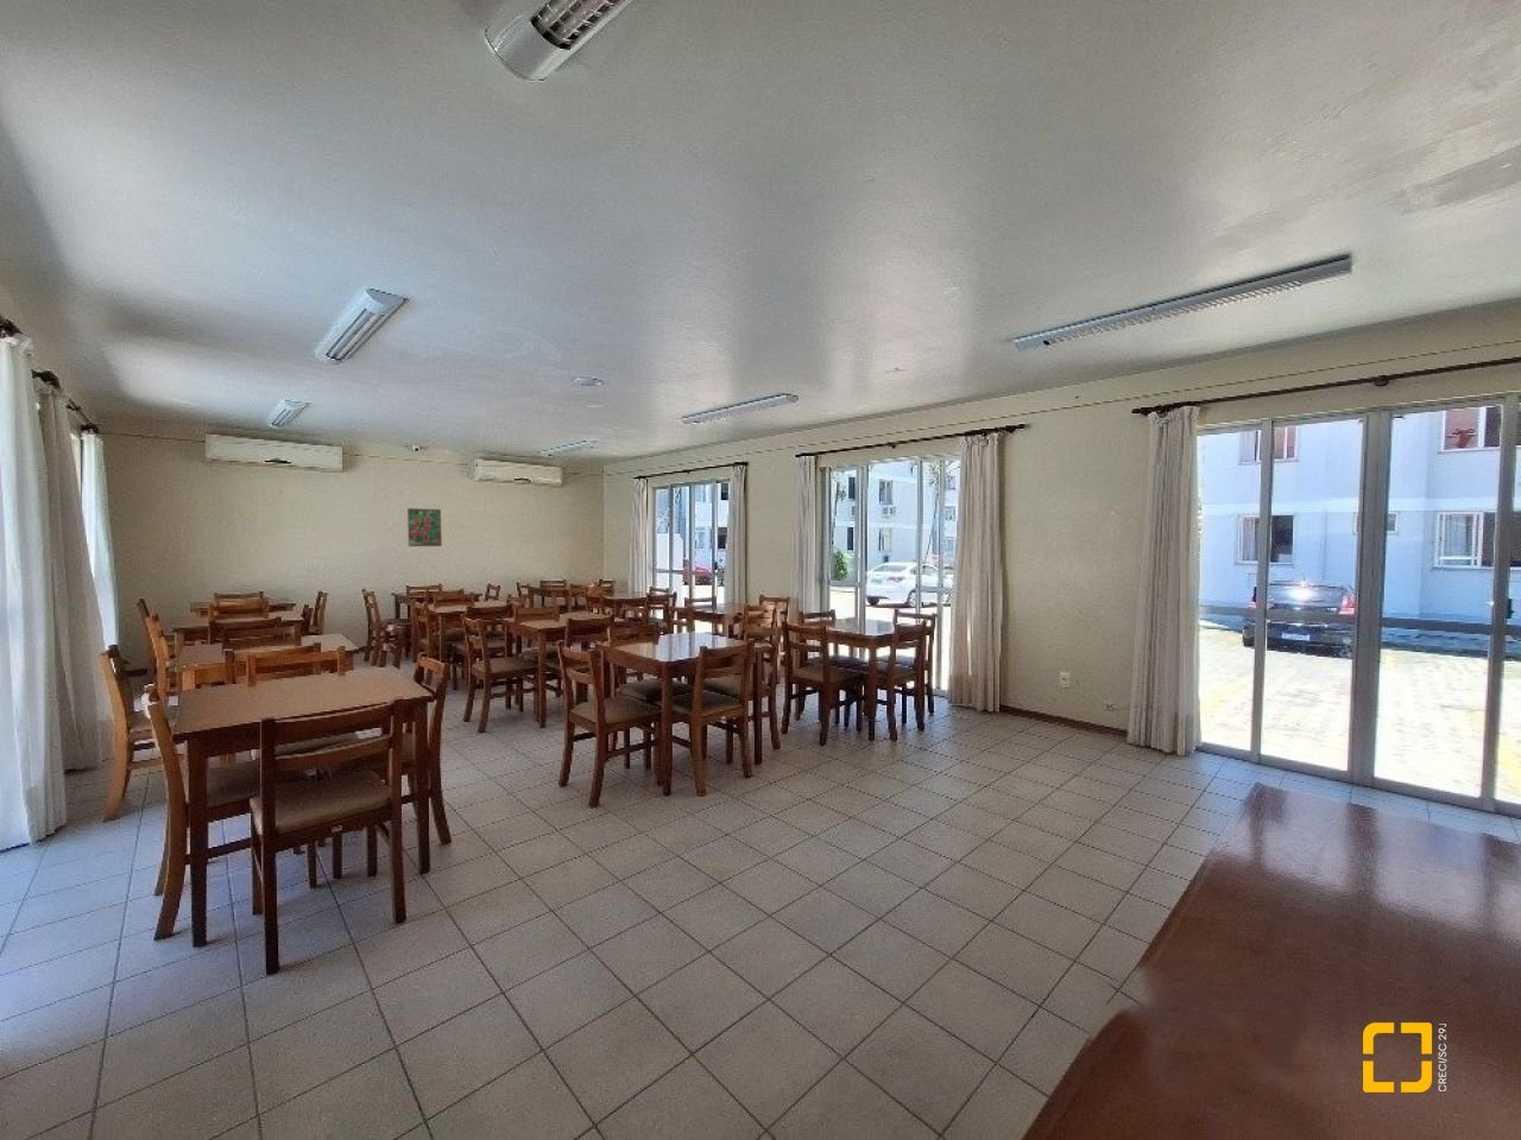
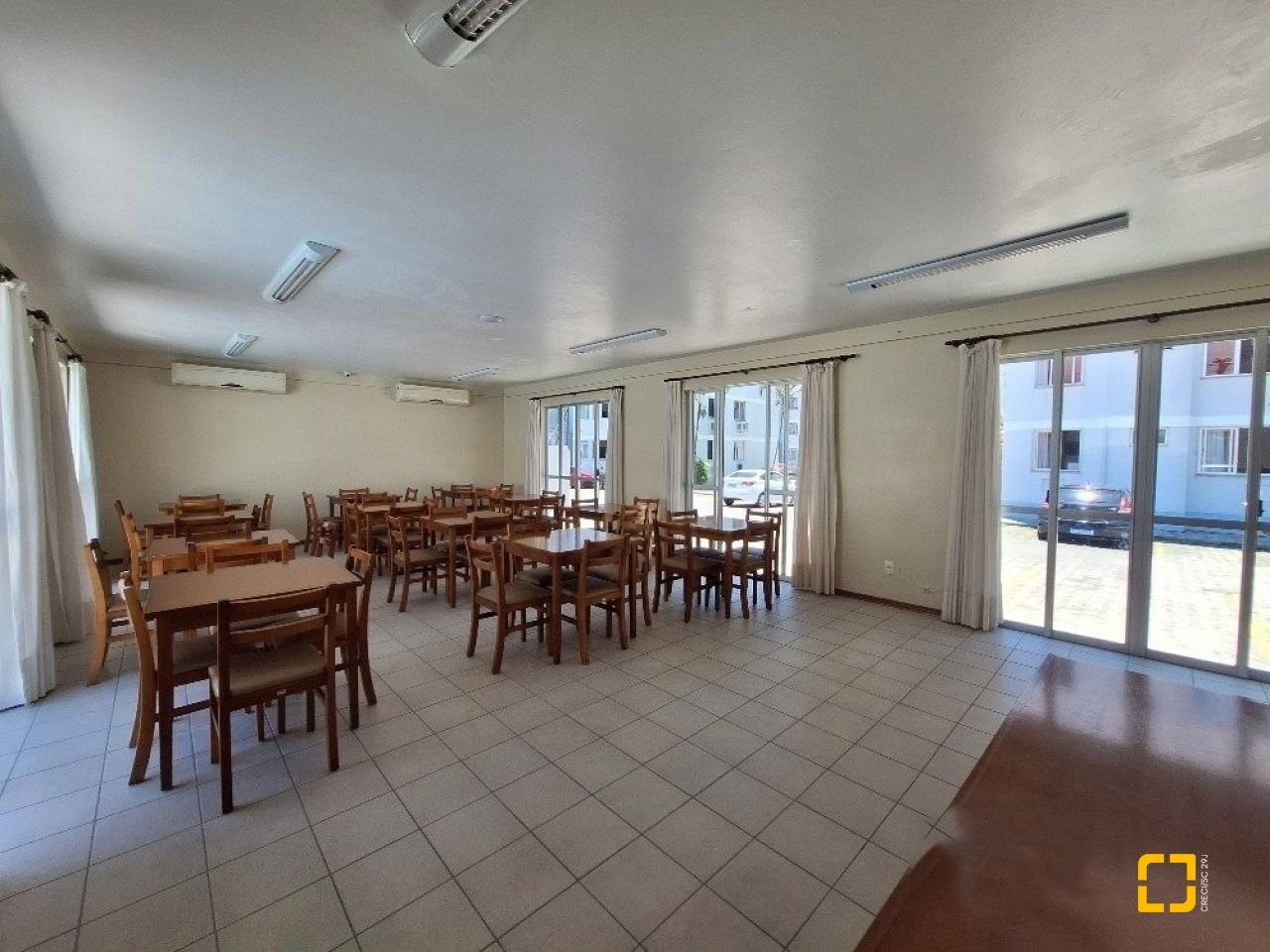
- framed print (424, 527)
